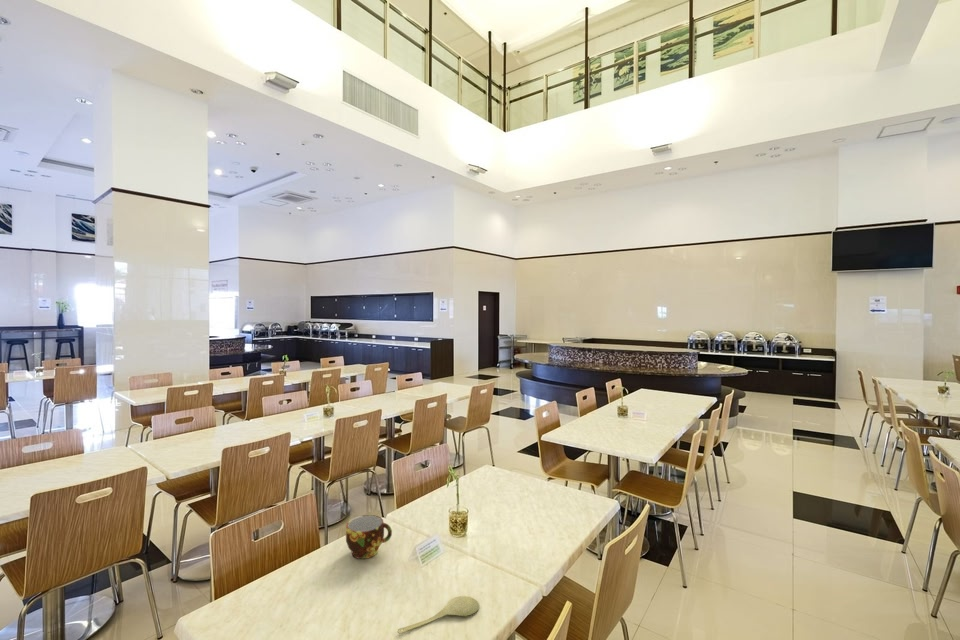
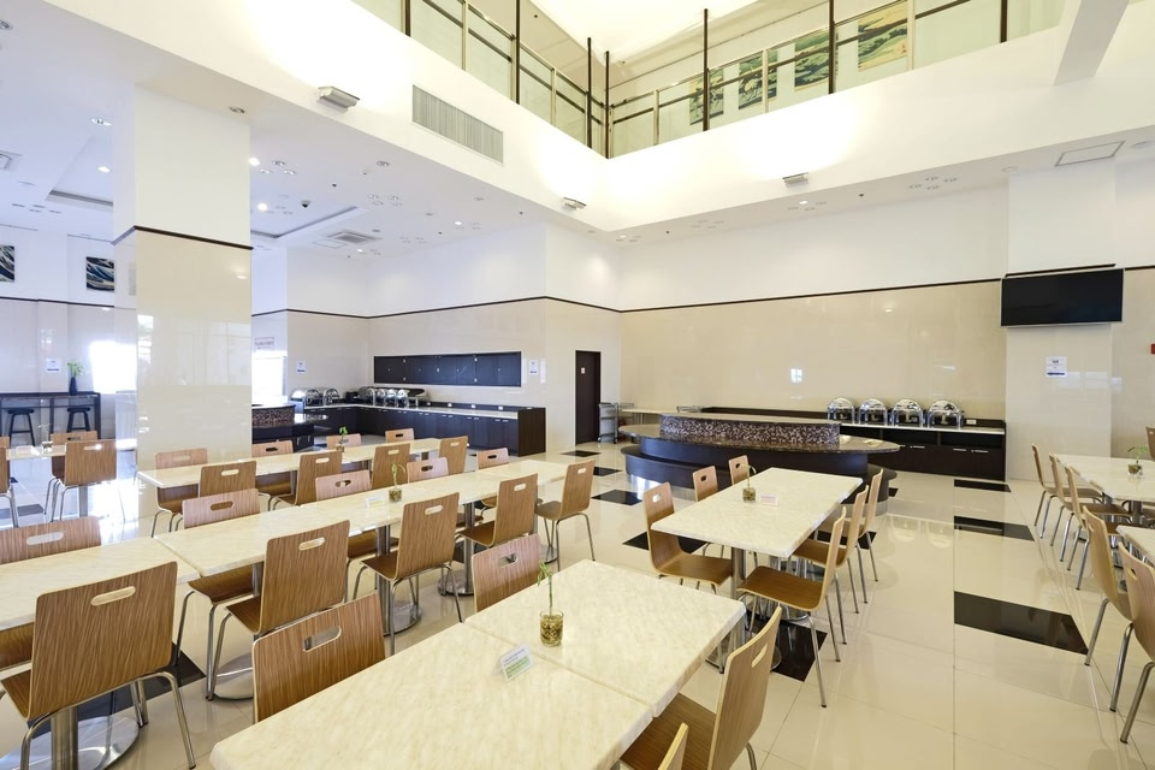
- cup (367, 536)
- spoon (439, 614)
